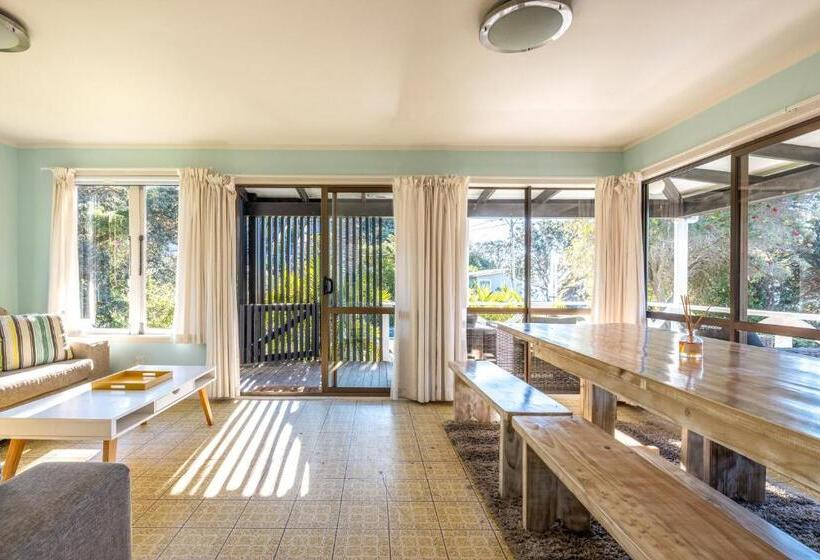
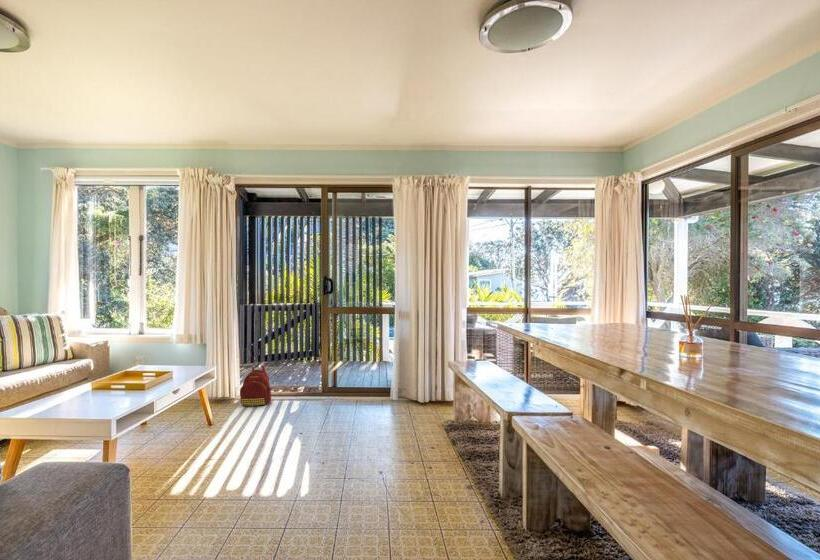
+ backpack (255, 384)
